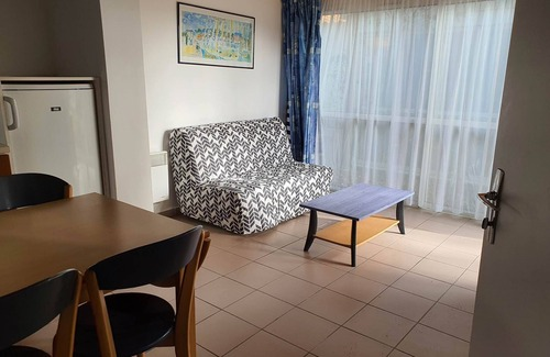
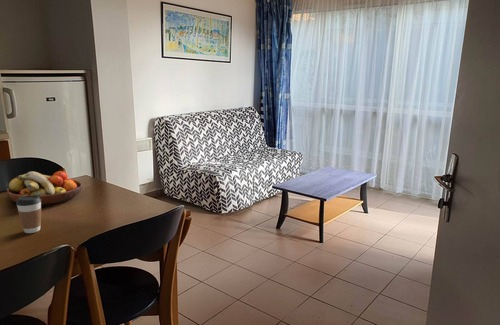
+ coffee cup (30, 214)
+ fruit bowl (45, 184)
